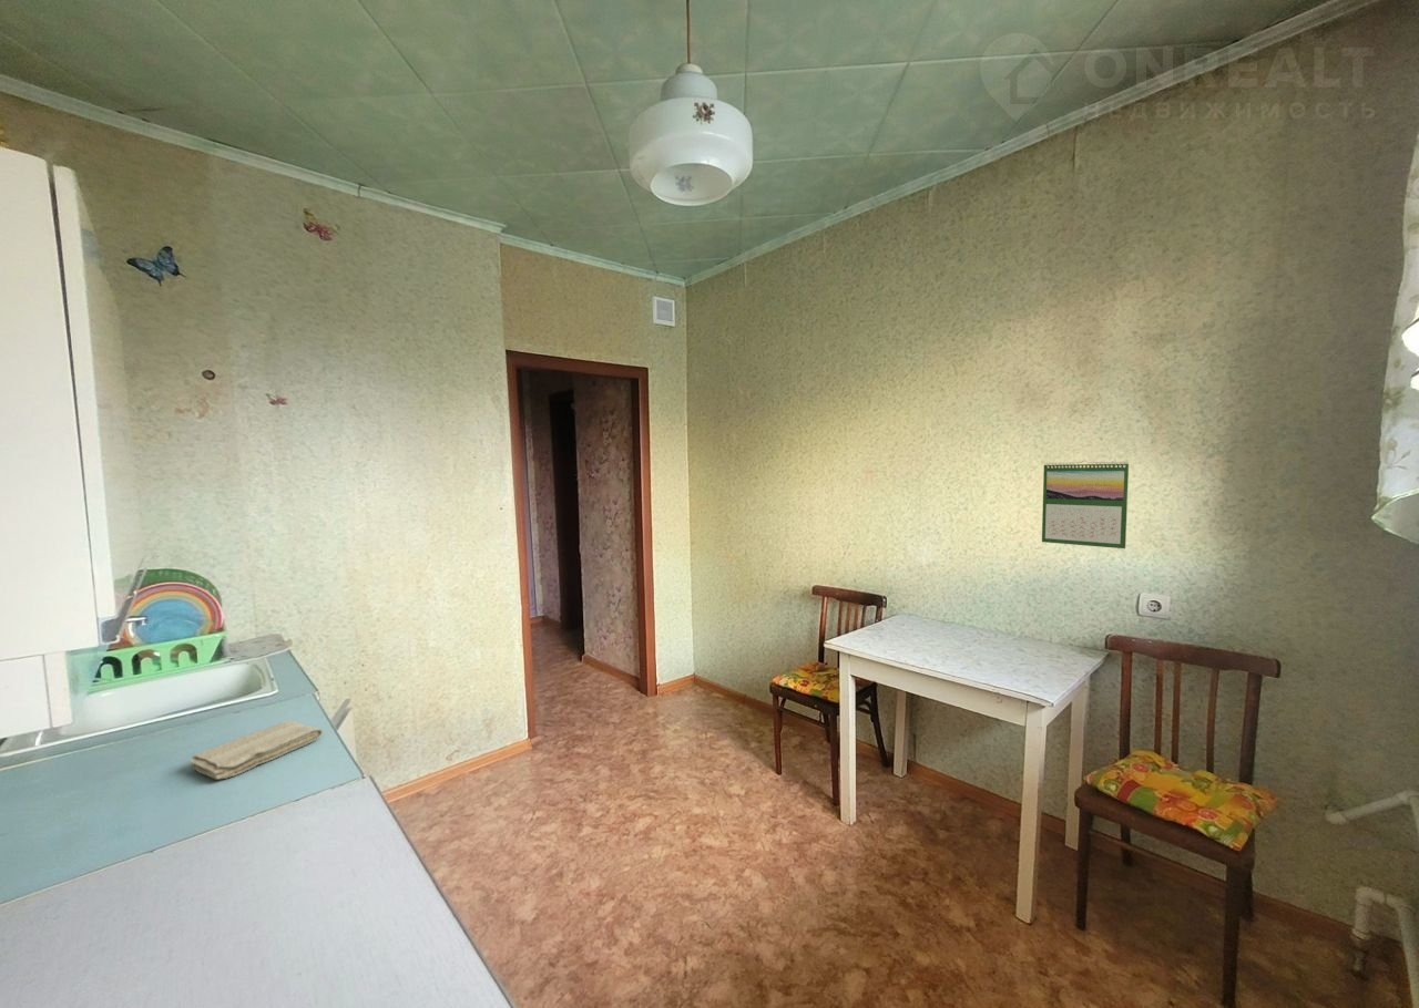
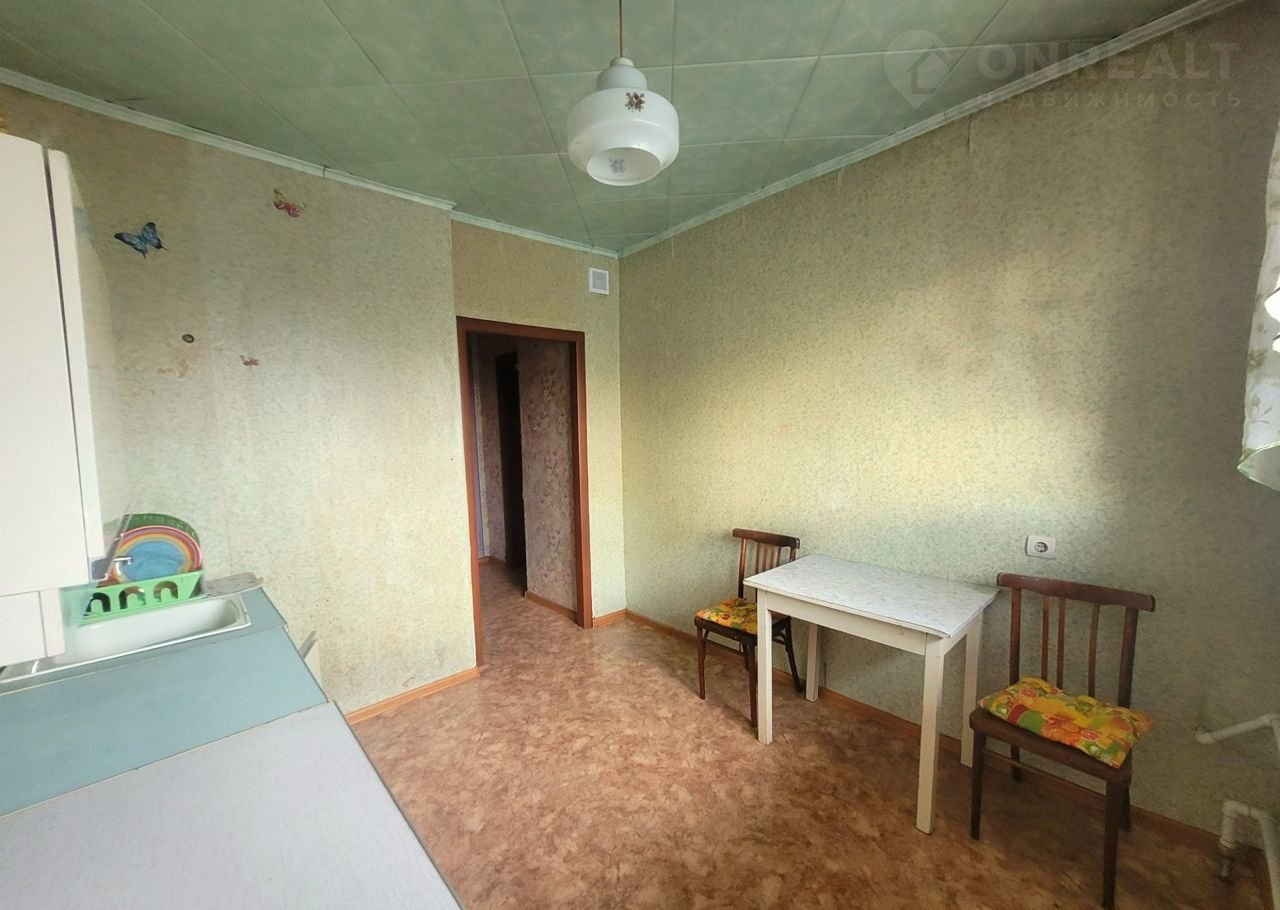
- calendar (1083, 503)
- washcloth (257, 745)
